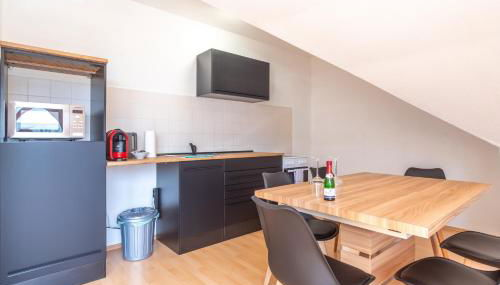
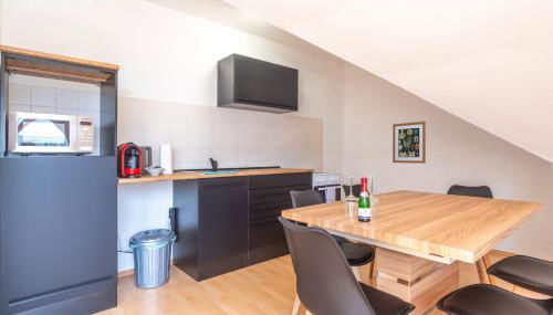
+ wall art (408, 143)
